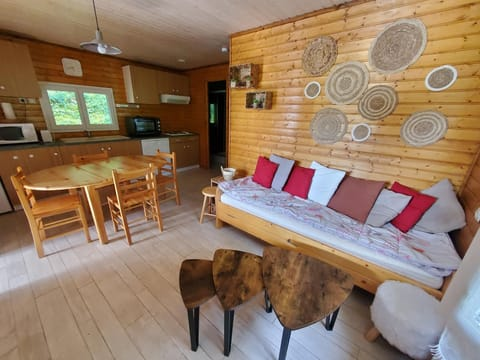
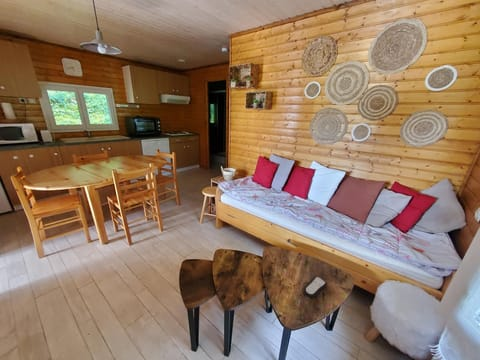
+ remote control (314, 286)
